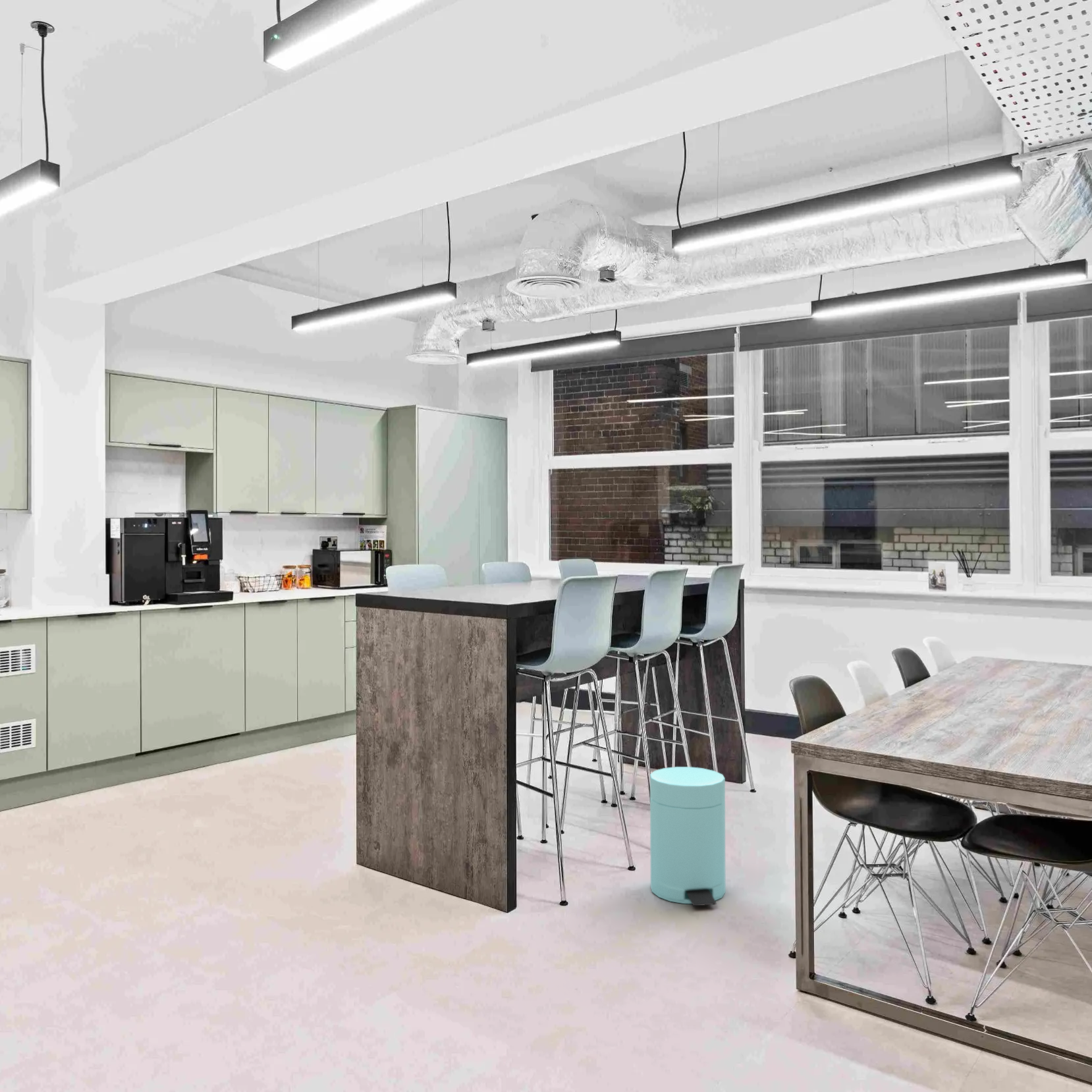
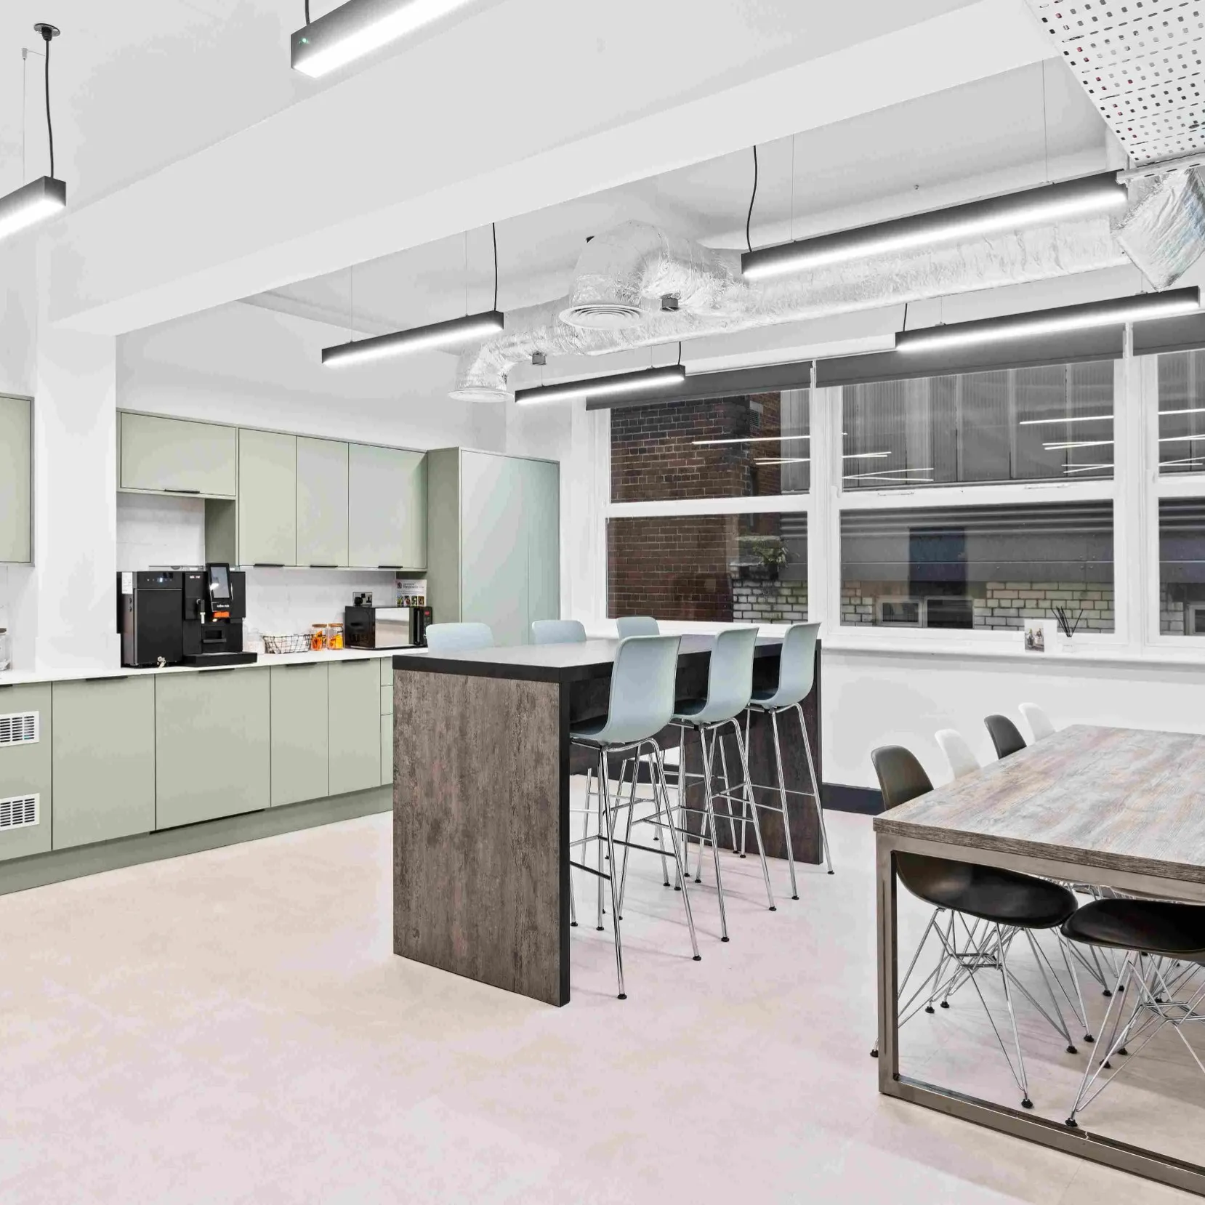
- trash can (690, 834)
